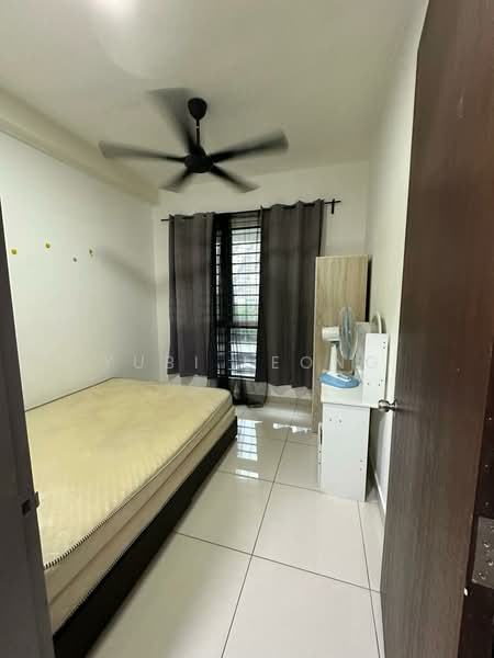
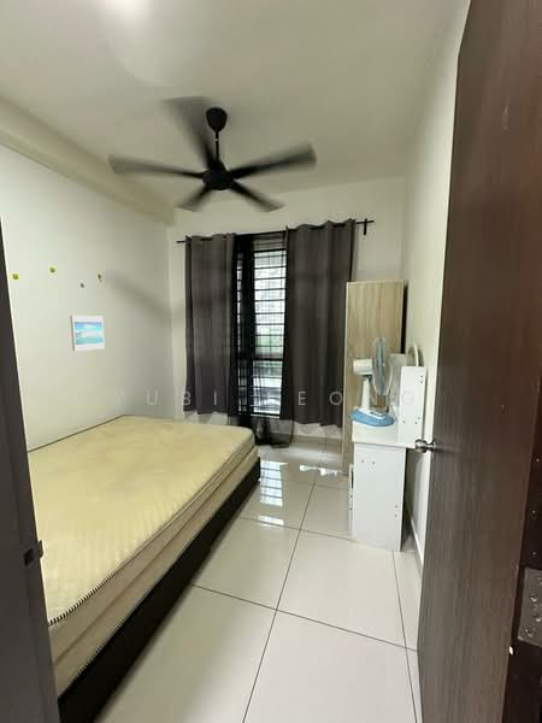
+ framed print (88, 333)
